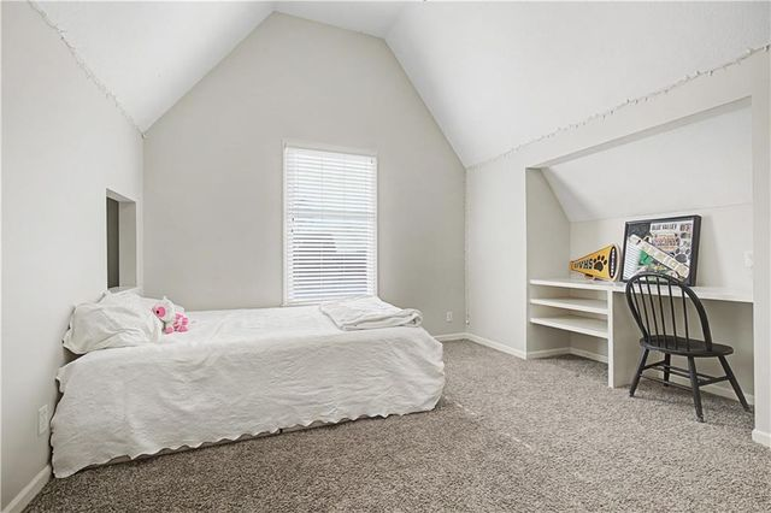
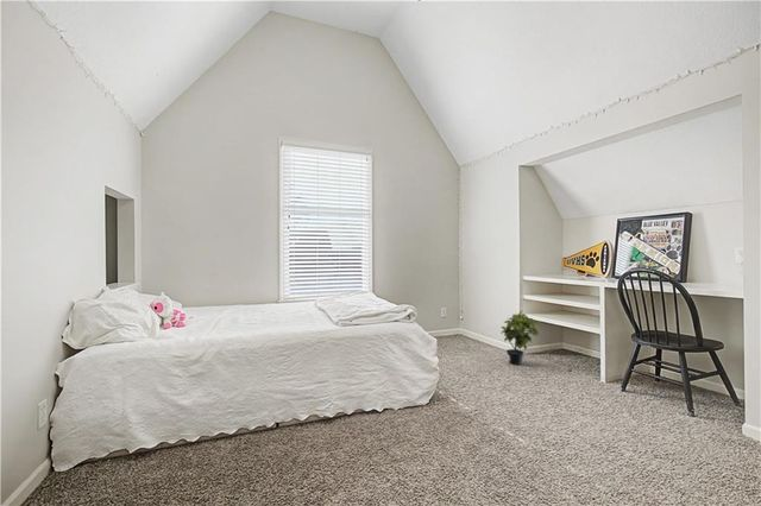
+ potted plant (517, 336)
